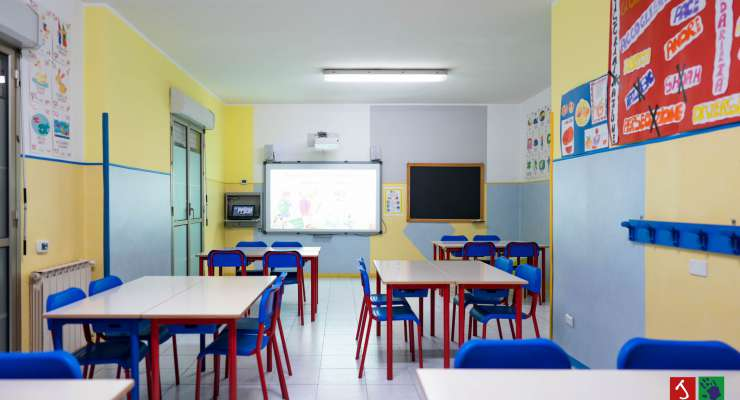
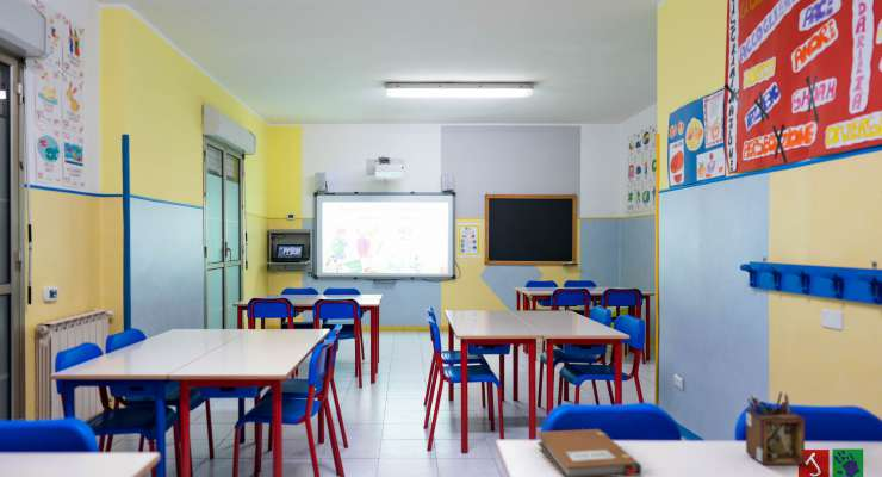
+ desk organizer (774, 427)
+ notebook (586, 453)
